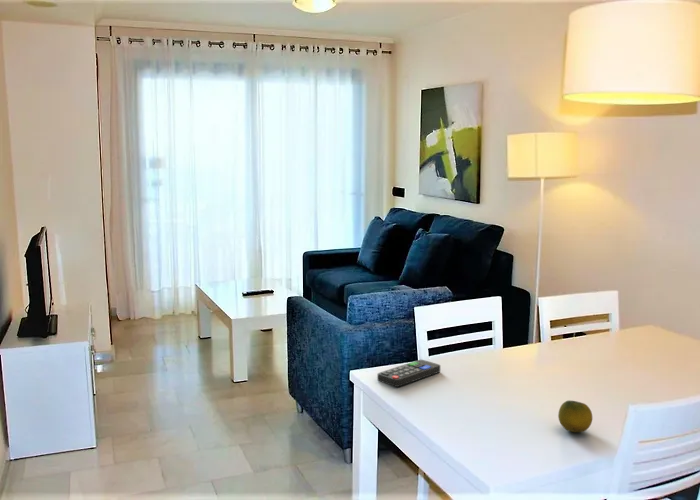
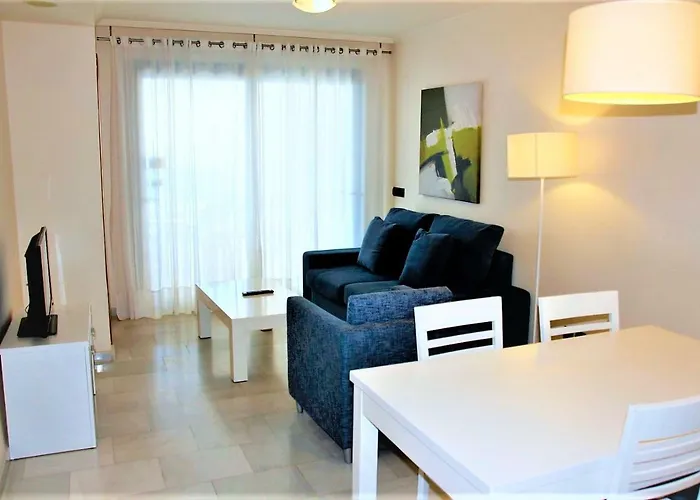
- remote control (409, 372)
- fruit (575, 416)
